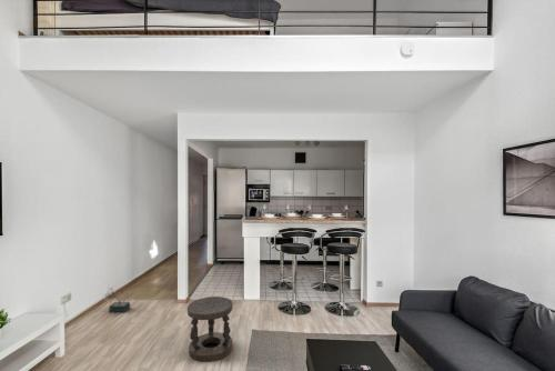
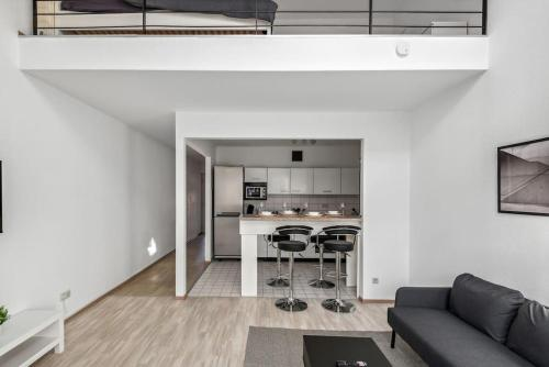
- decorative plant (118, 299)
- stool (210, 327)
